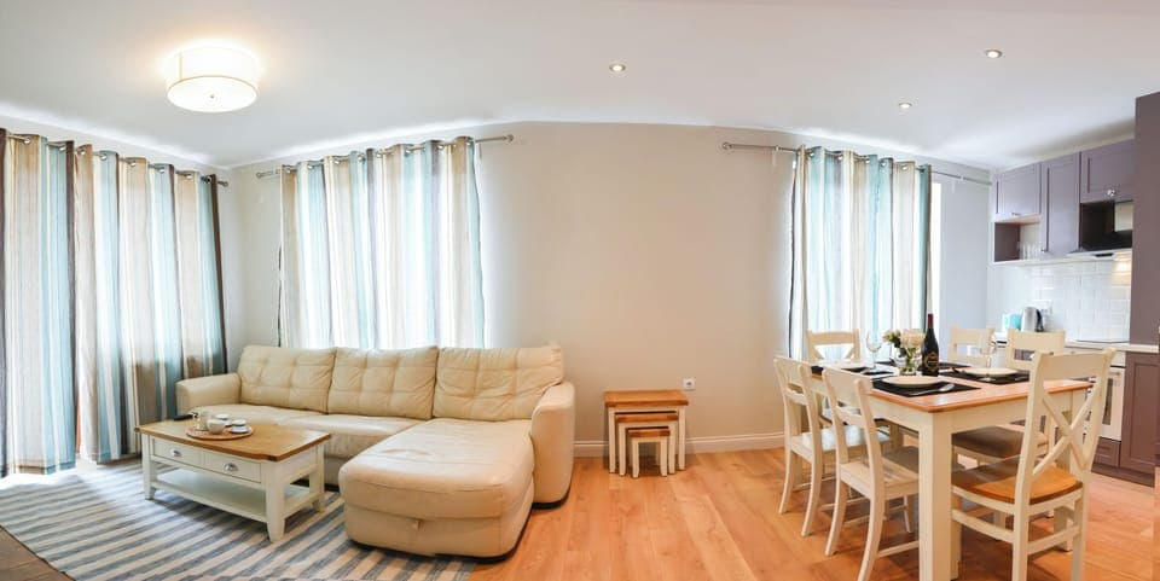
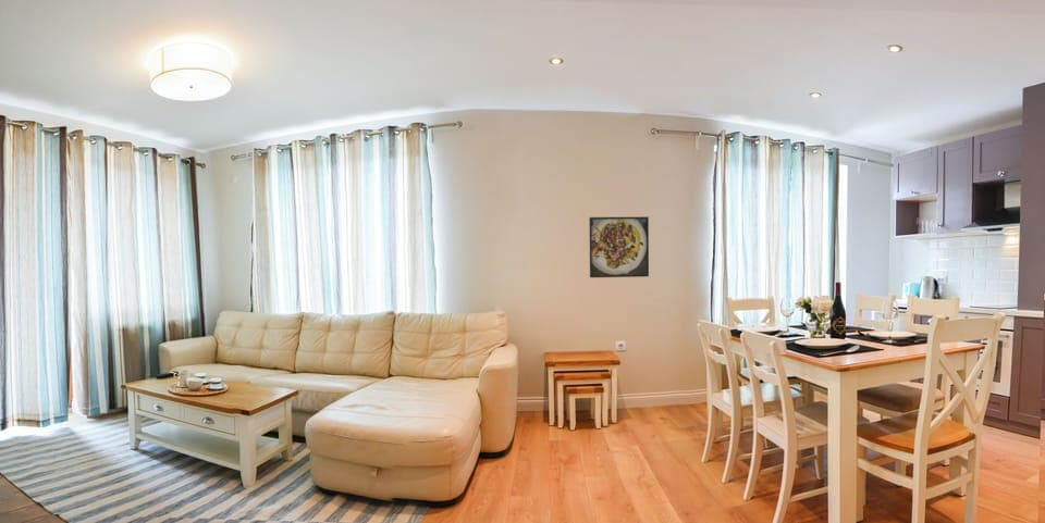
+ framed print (618, 247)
